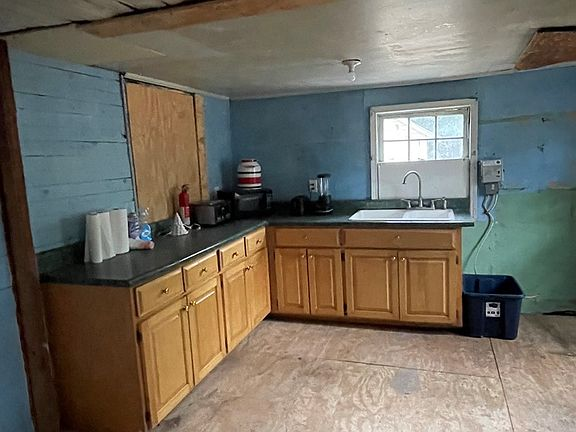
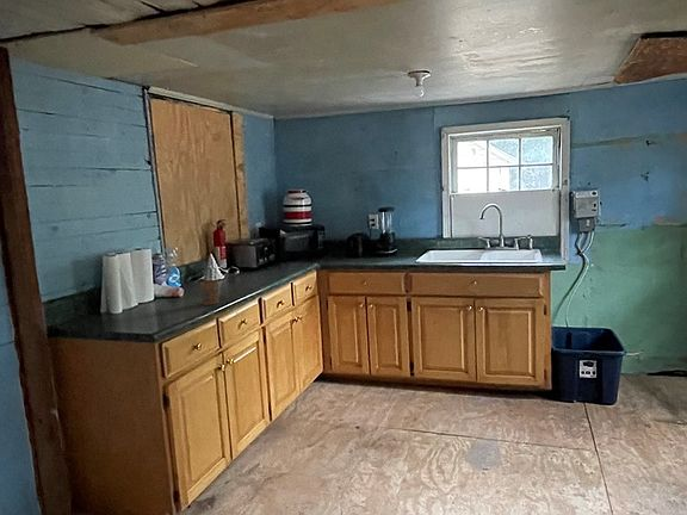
+ cup (209, 292)
